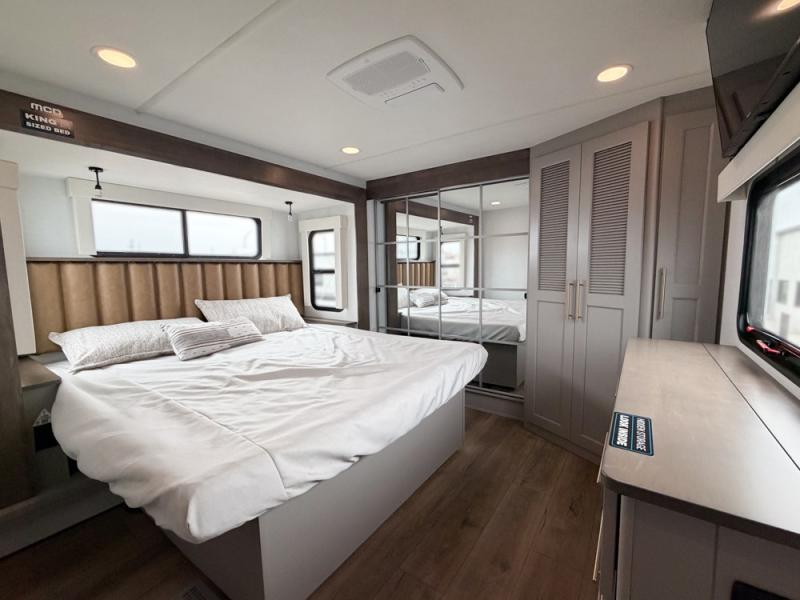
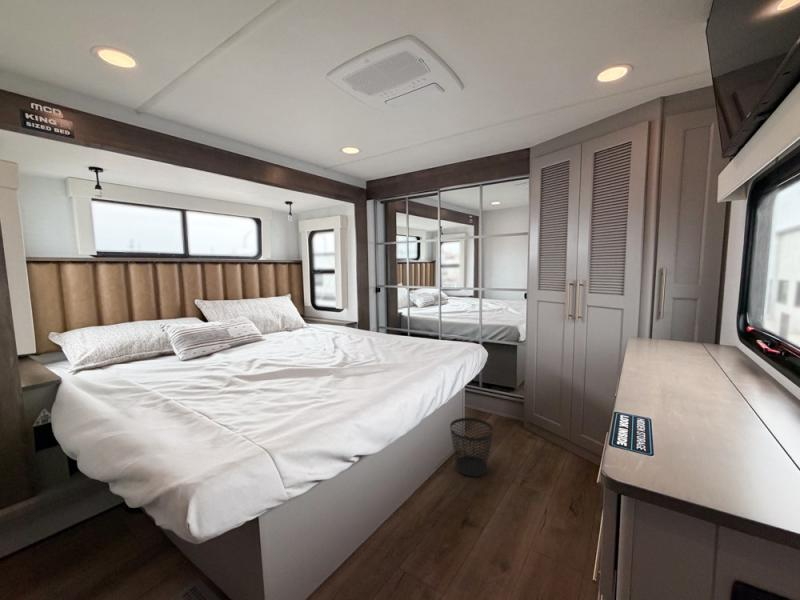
+ wastebasket (471, 447)
